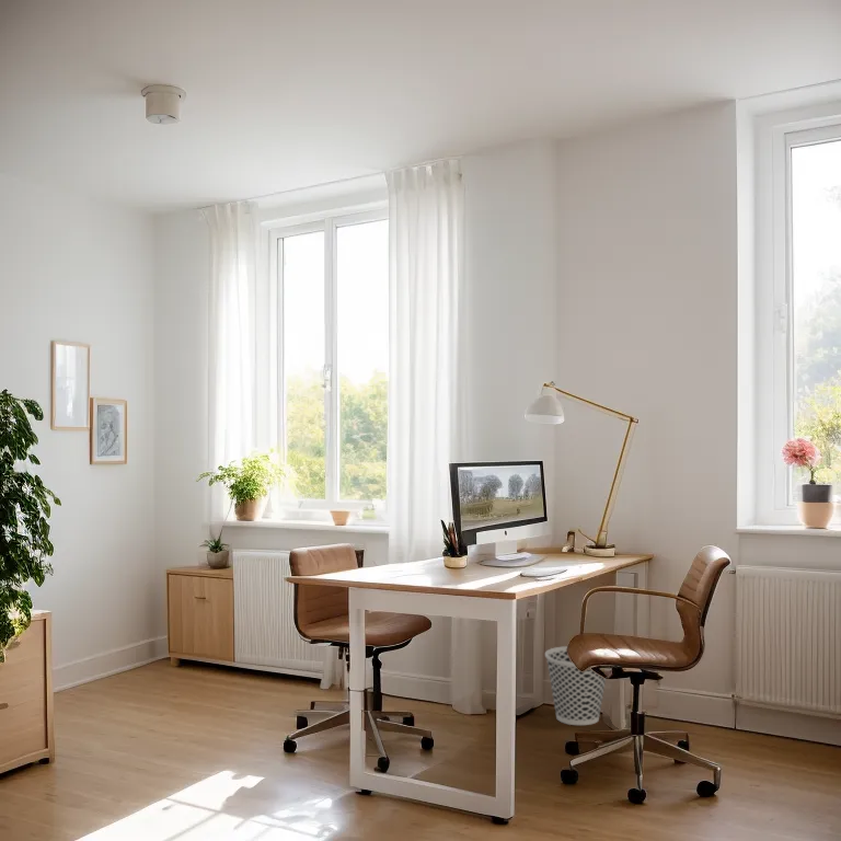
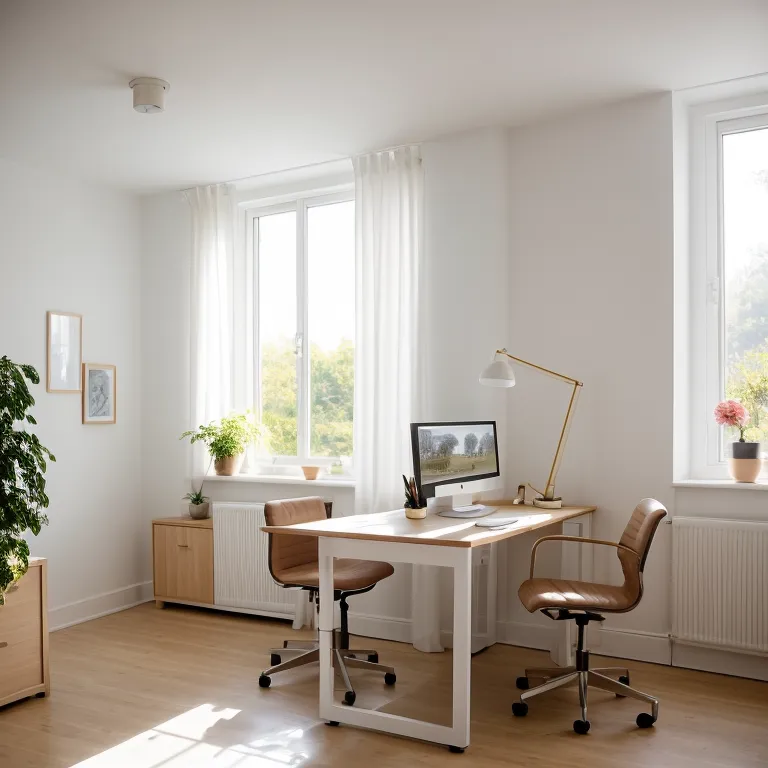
- wastebasket (577, 686)
